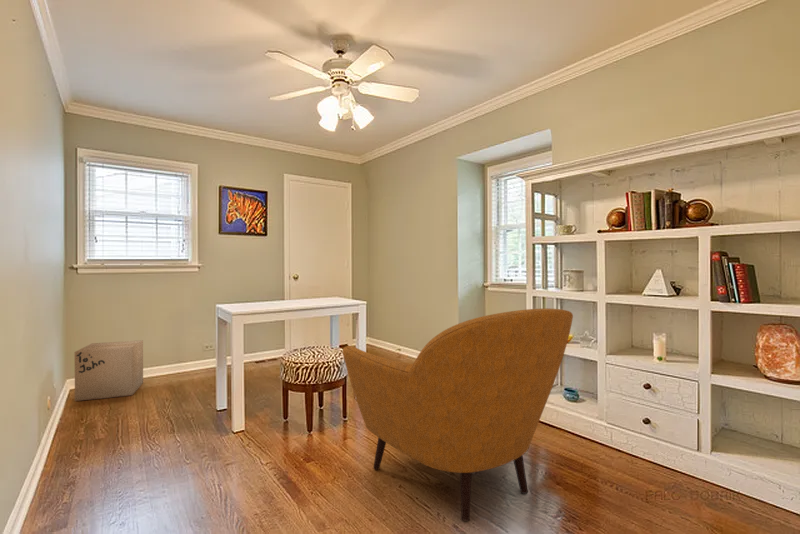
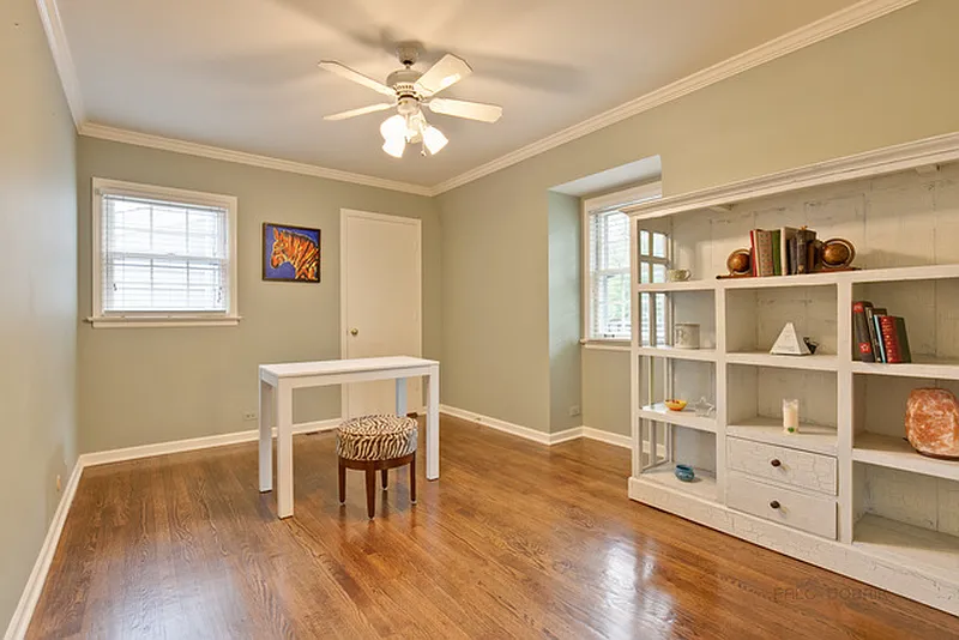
- armchair (465, 393)
- cardboard box (111, 368)
